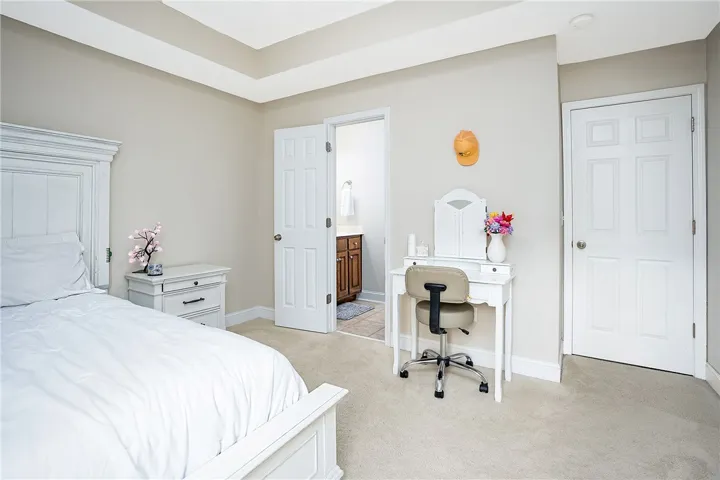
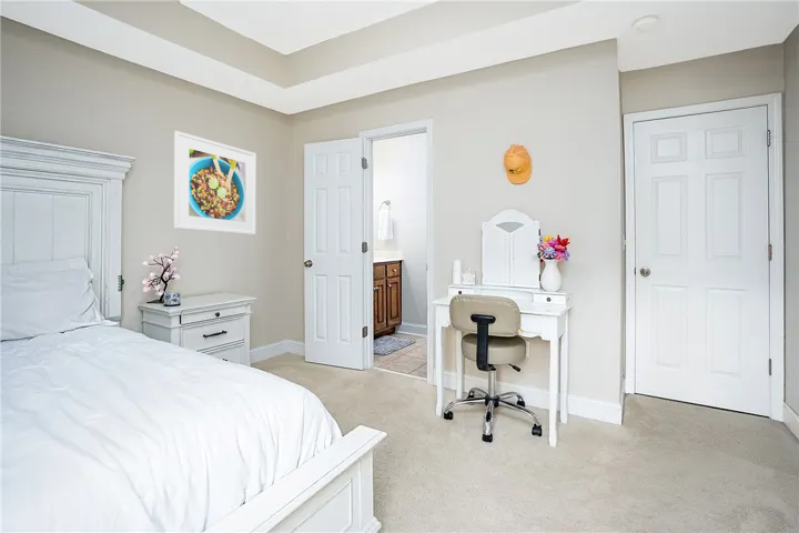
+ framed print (219, 187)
